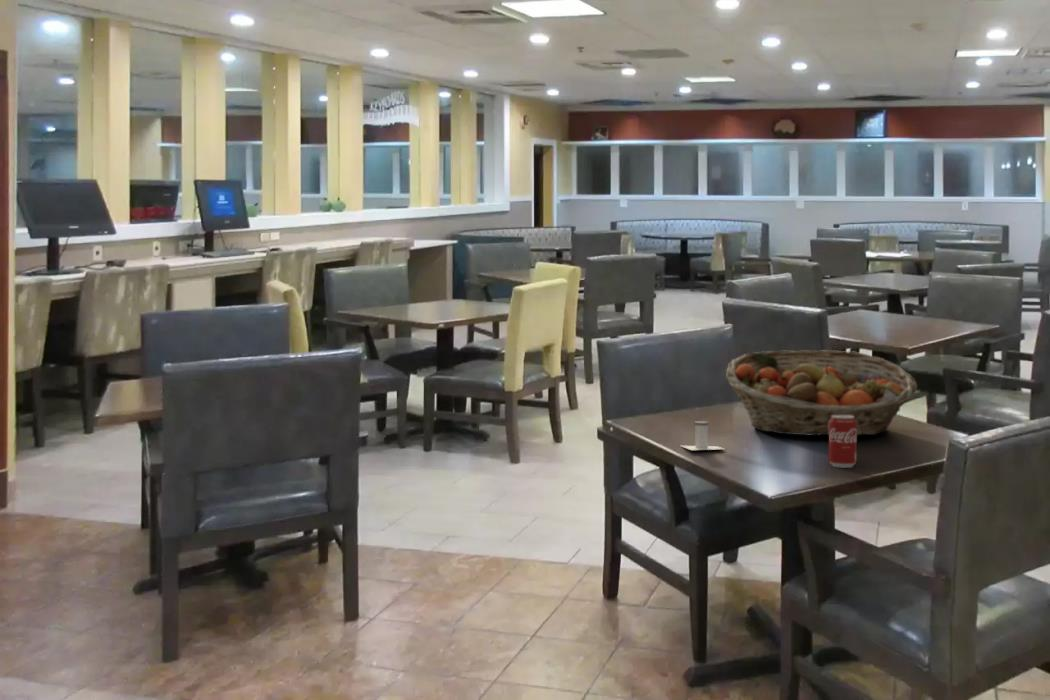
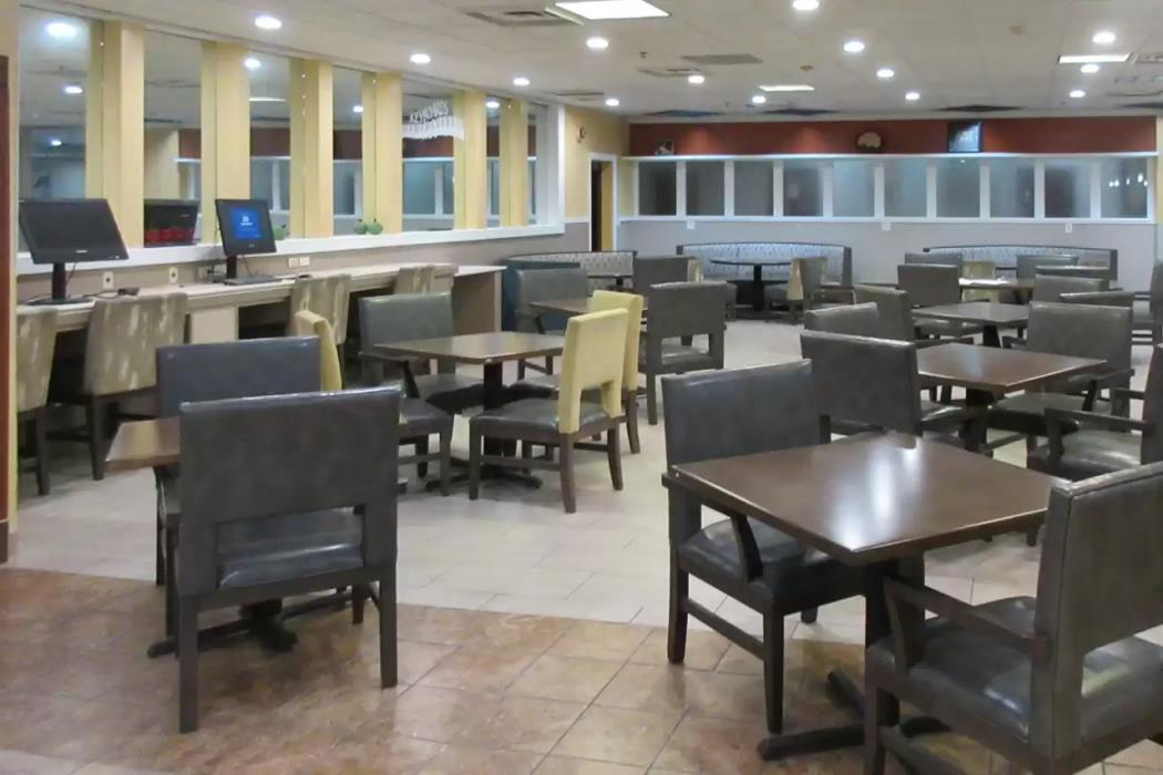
- fruit basket (818, 391)
- beverage can (842, 441)
- salt shaker (701, 434)
